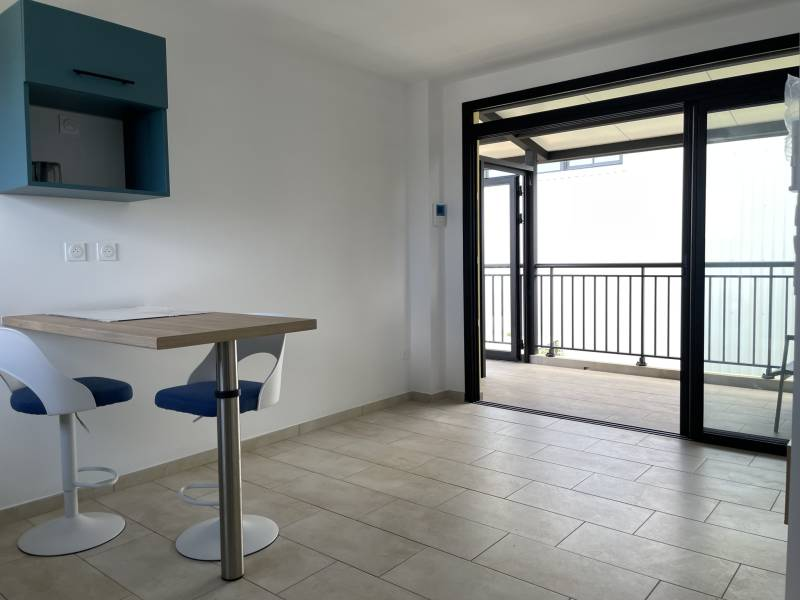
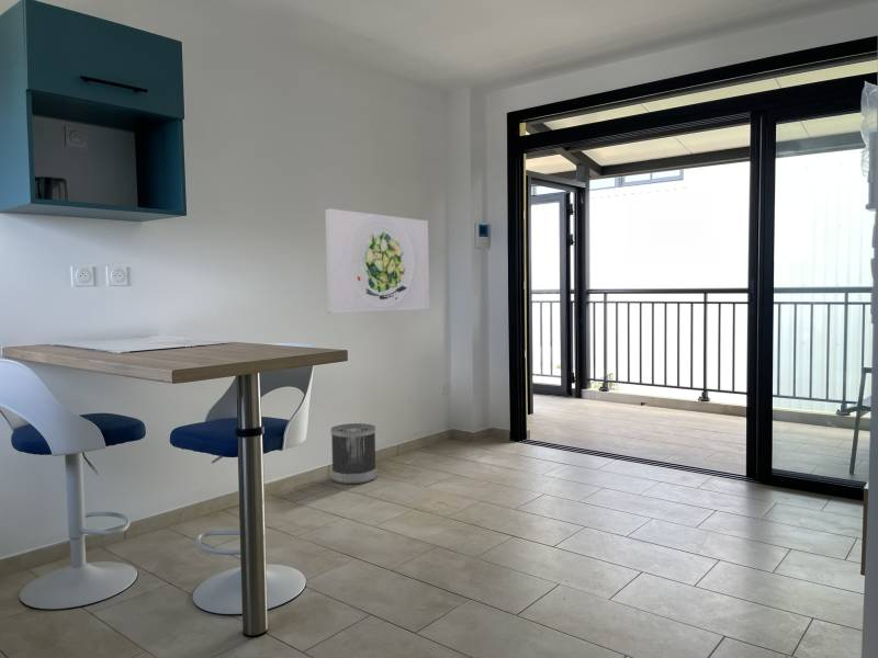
+ wastebasket (353, 452)
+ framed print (381, 262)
